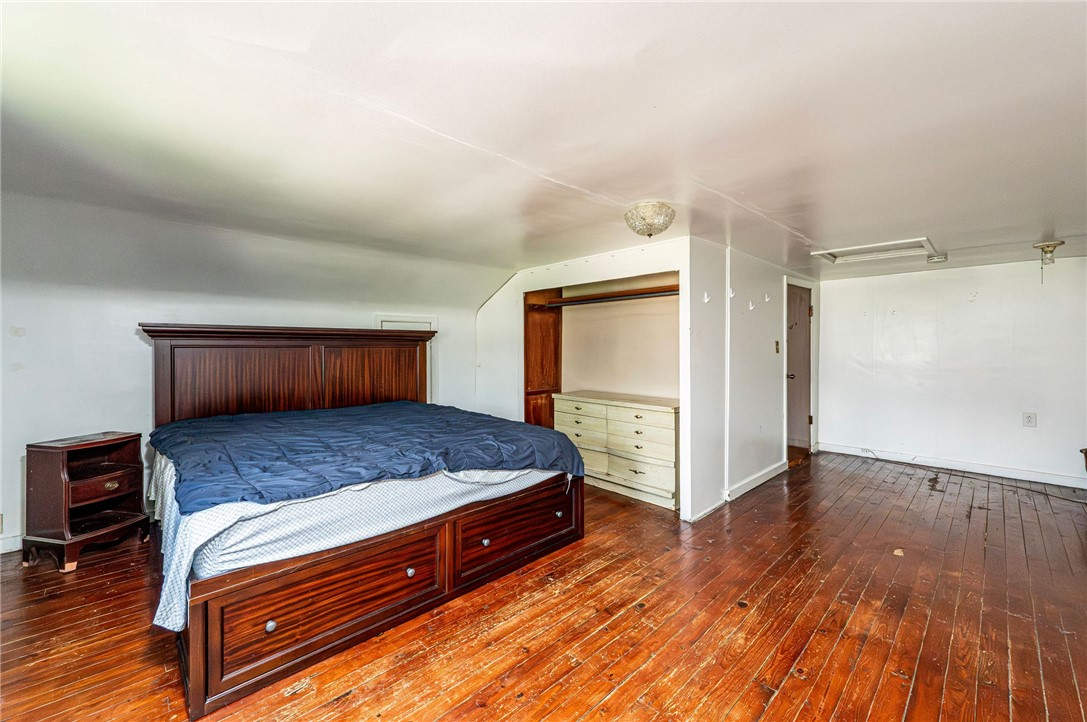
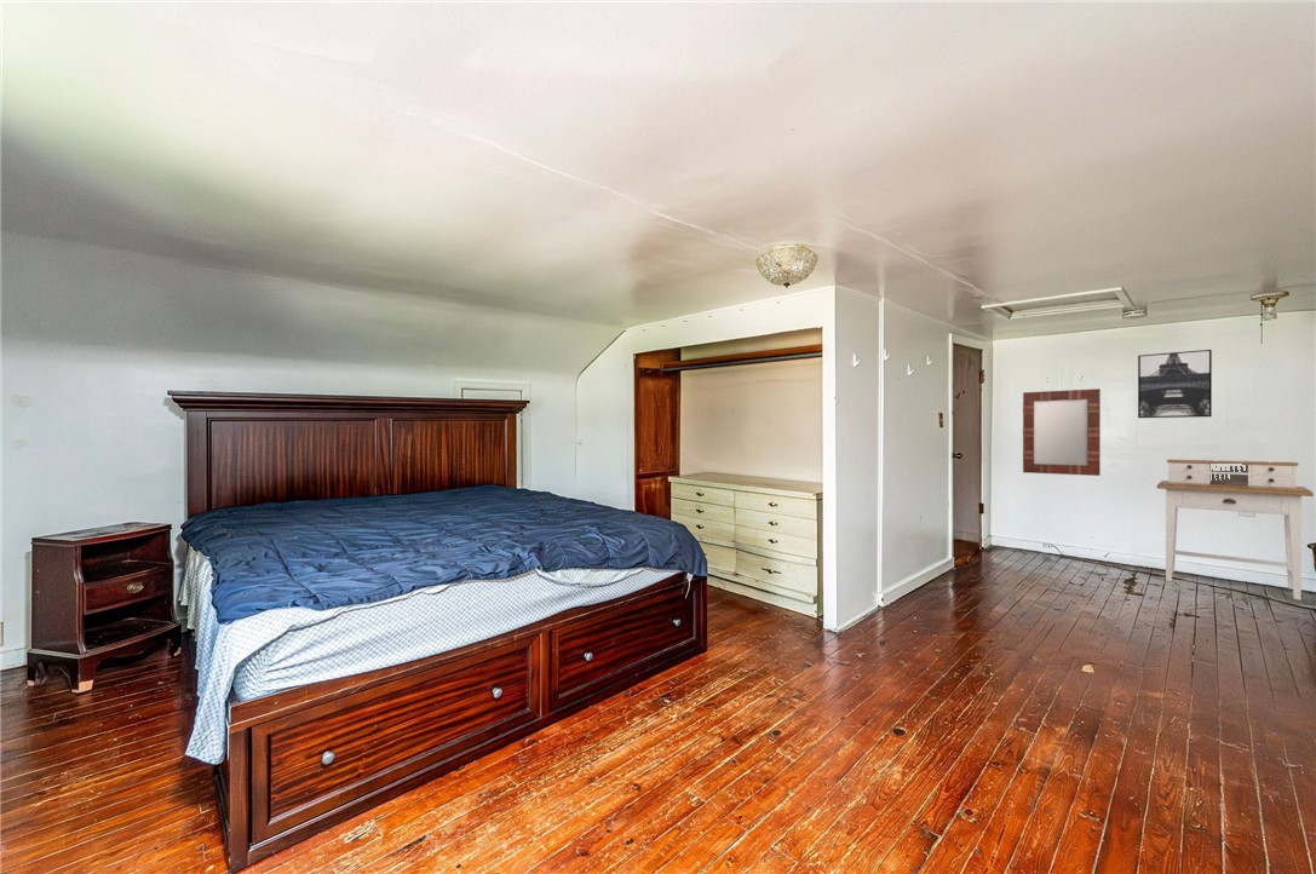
+ home mirror (1059, 432)
+ wall art (1173, 385)
+ desk (1229, 510)
